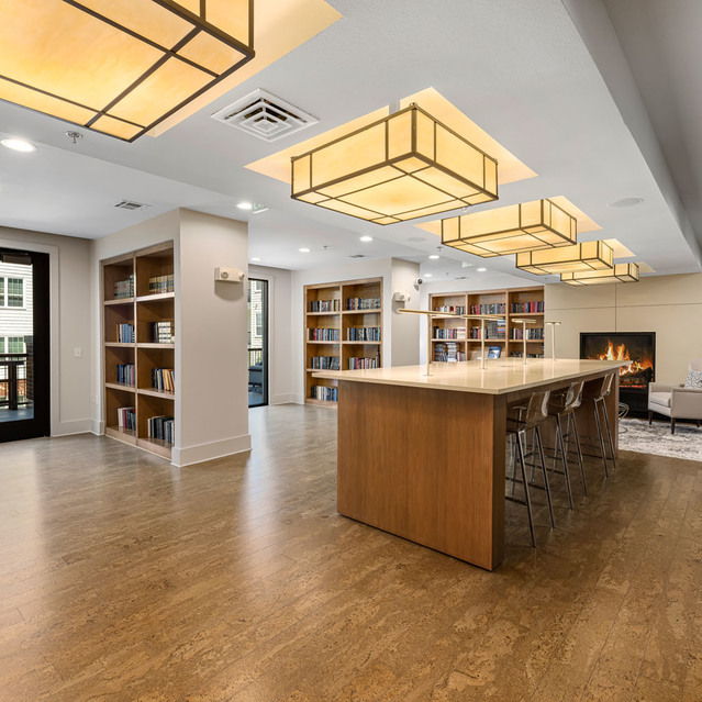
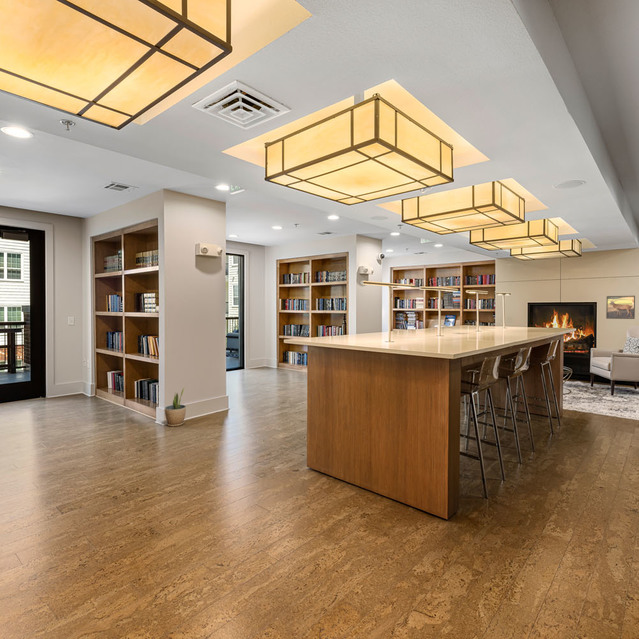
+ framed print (620, 307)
+ potted plant (175, 406)
